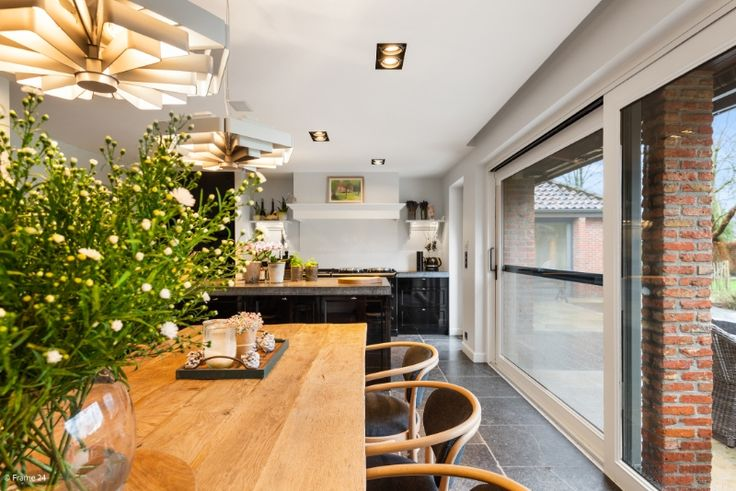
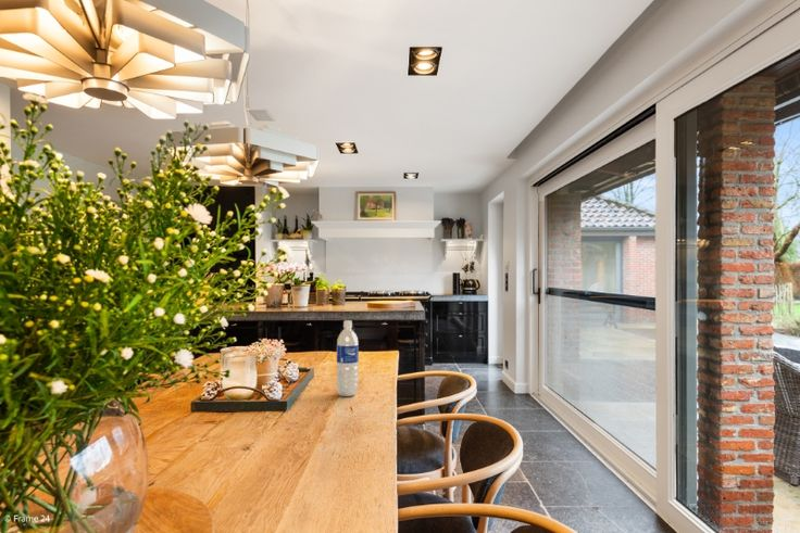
+ water bottle (347, 357)
